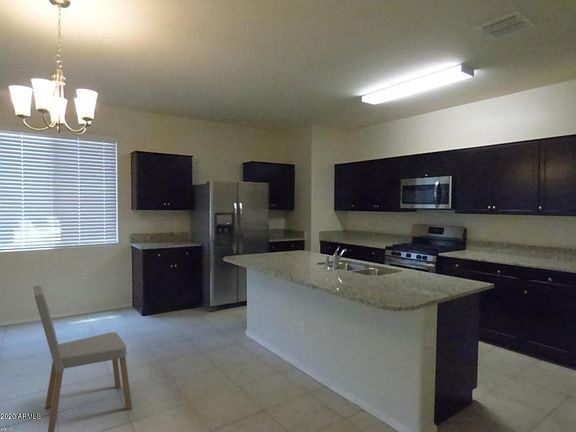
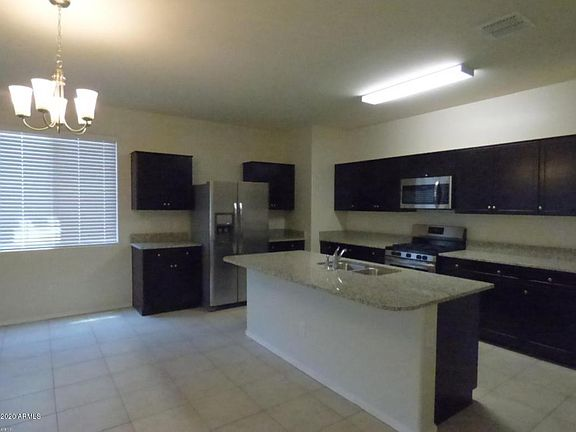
- dining chair (86, 345)
